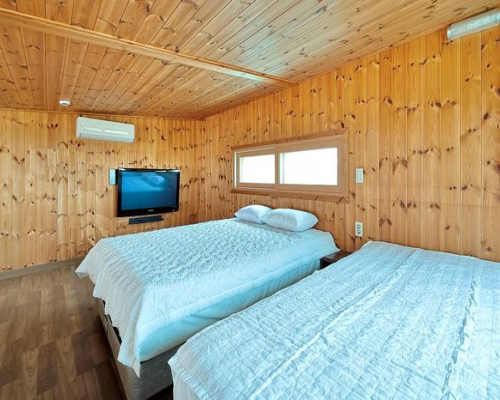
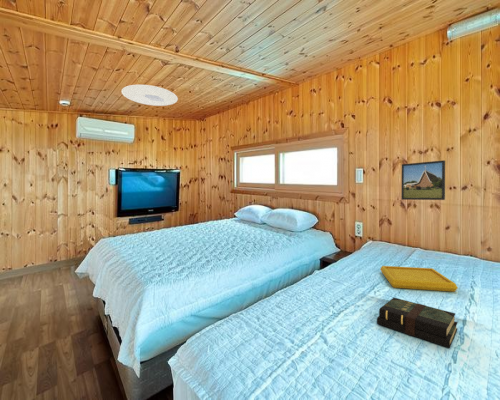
+ book (416, 318)
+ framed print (422, 181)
+ ceiling light (150, 93)
+ serving tray (414, 277)
